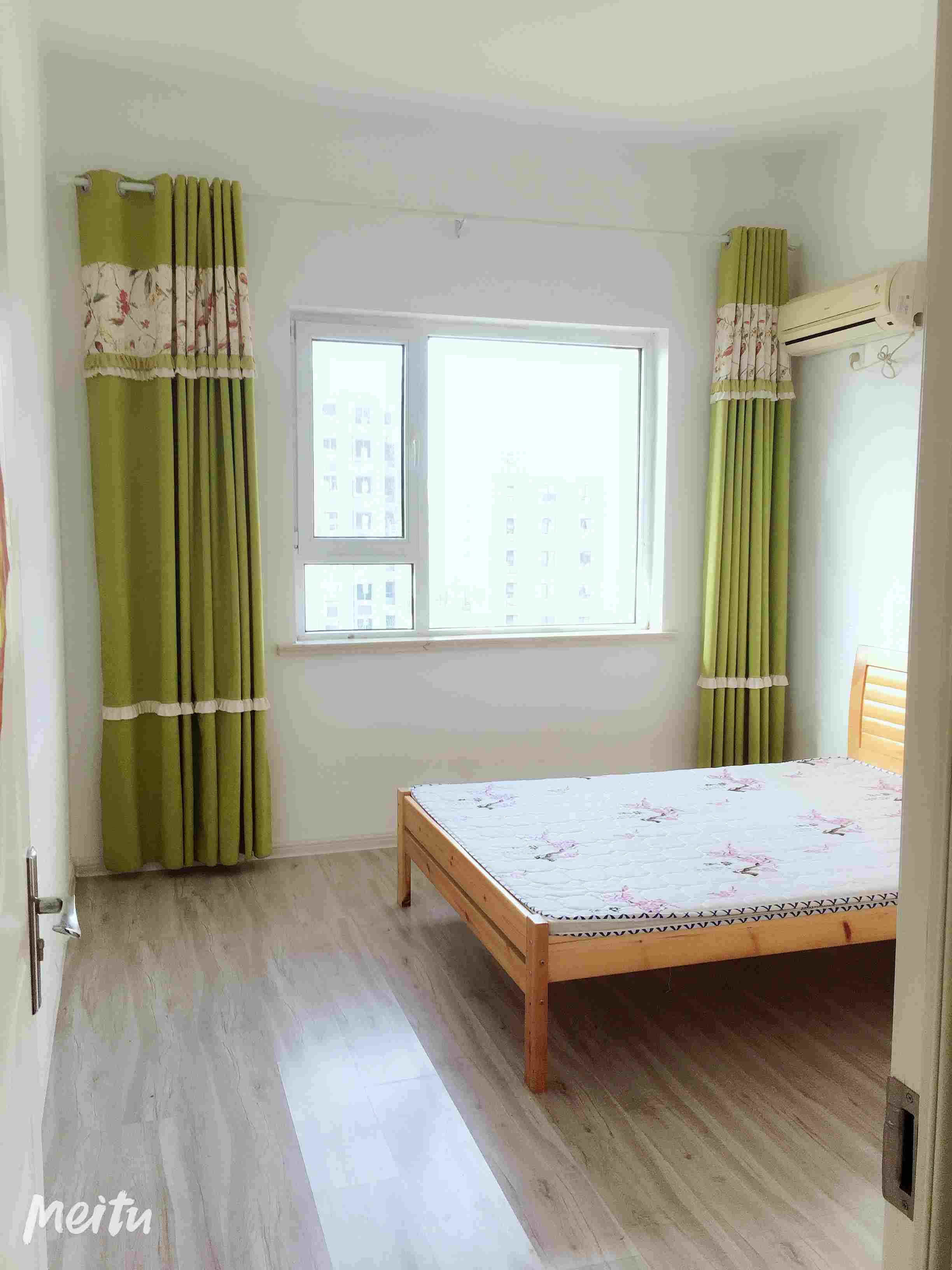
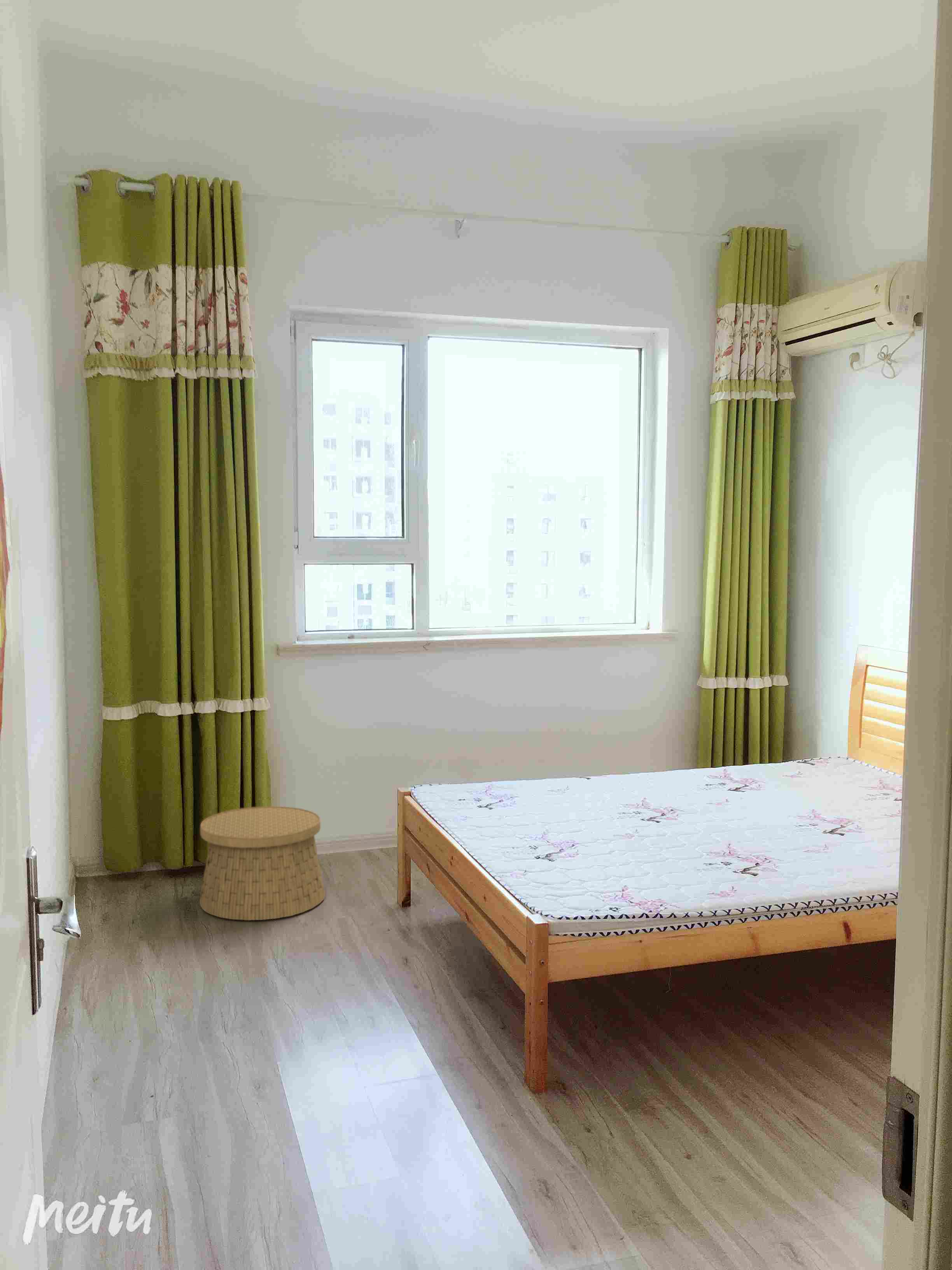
+ basket (262, 860)
